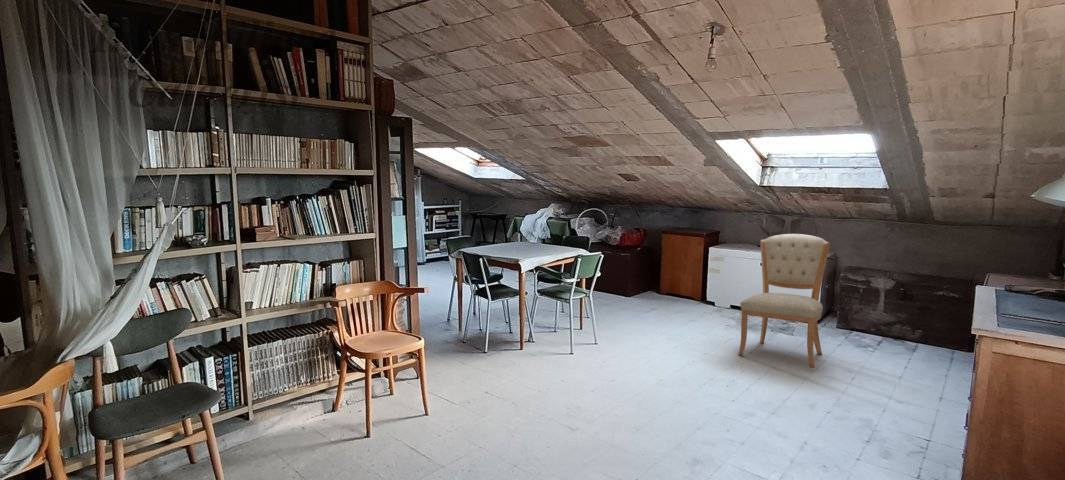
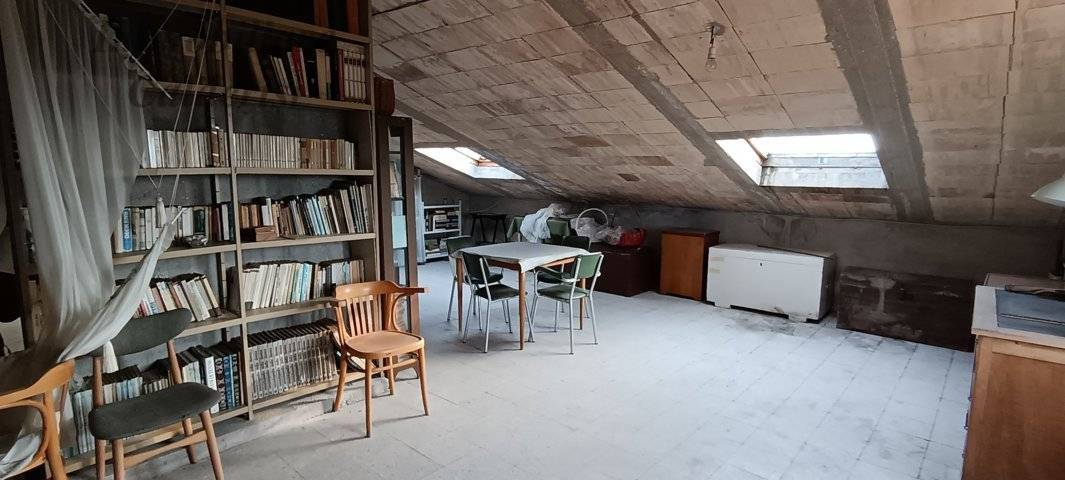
- chair (786, 294)
